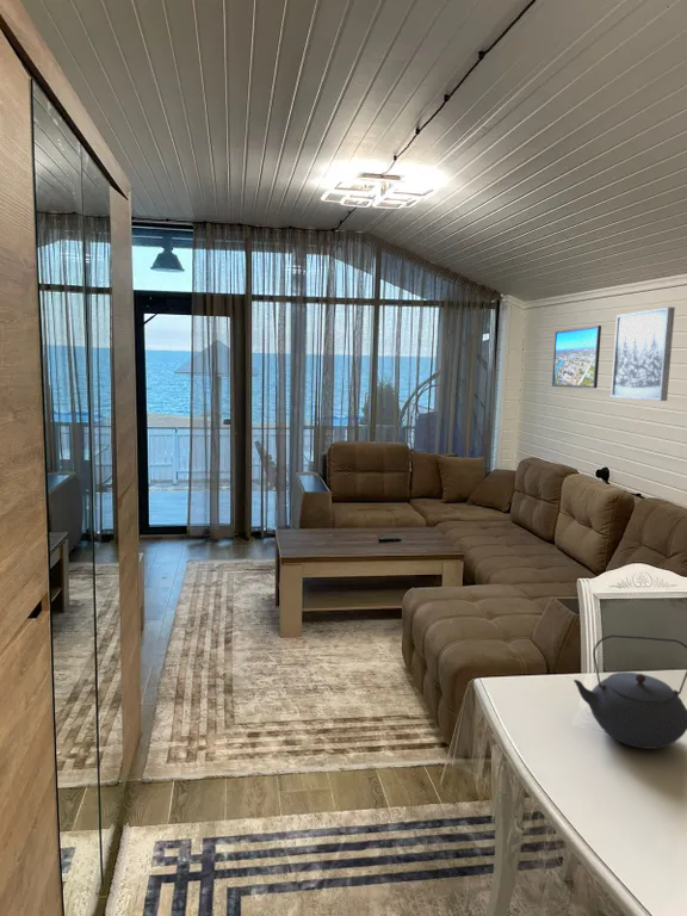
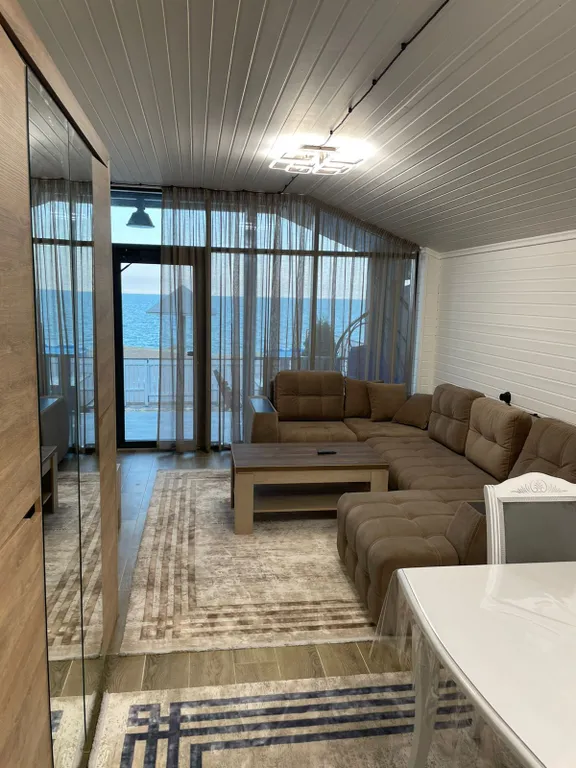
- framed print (574, 358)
- teapot (630, 686)
- wall art (639, 355)
